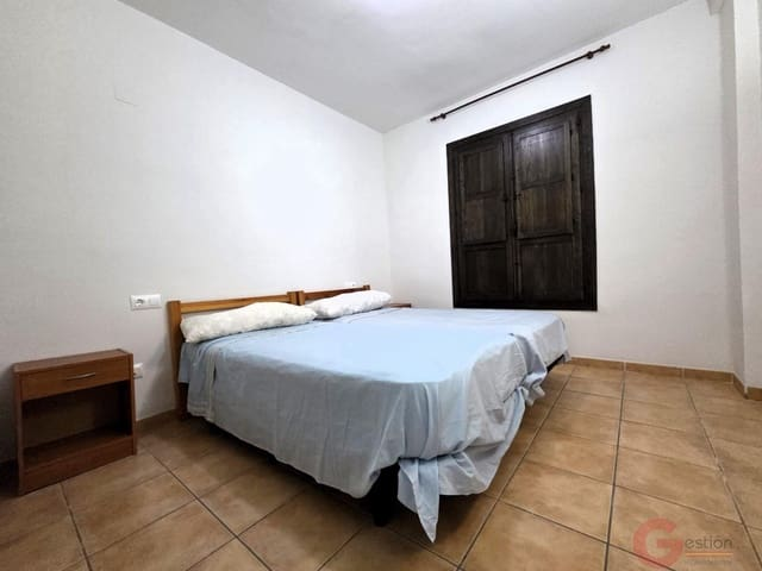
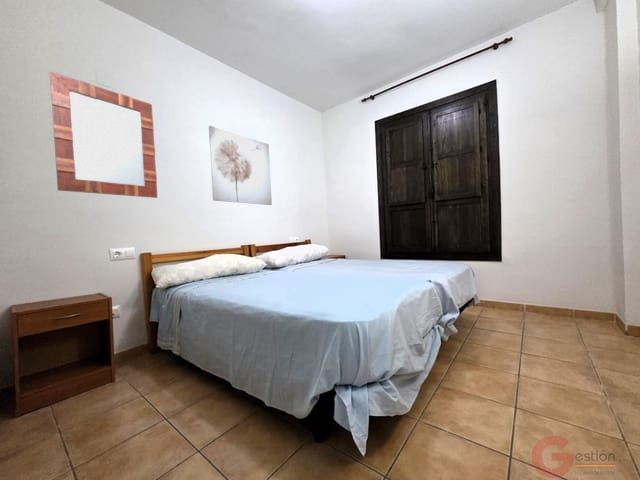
+ home mirror (110, 142)
+ wall art (243, 169)
